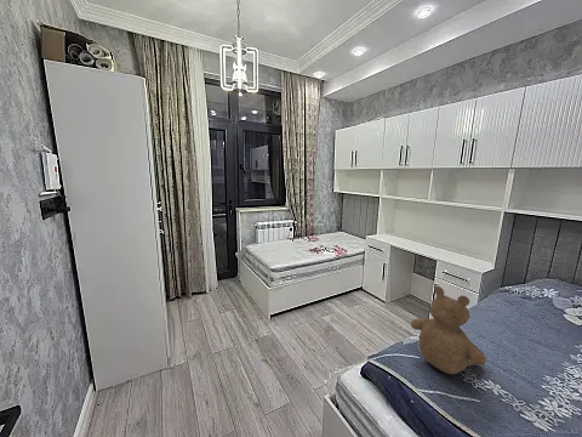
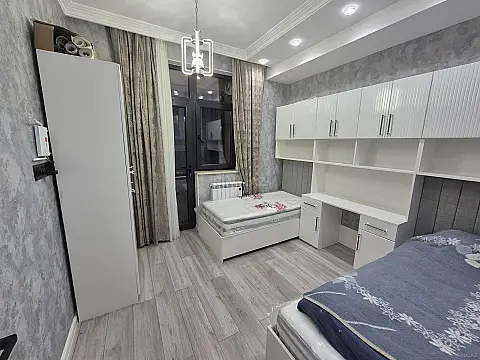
- teddy bear (451, 325)
